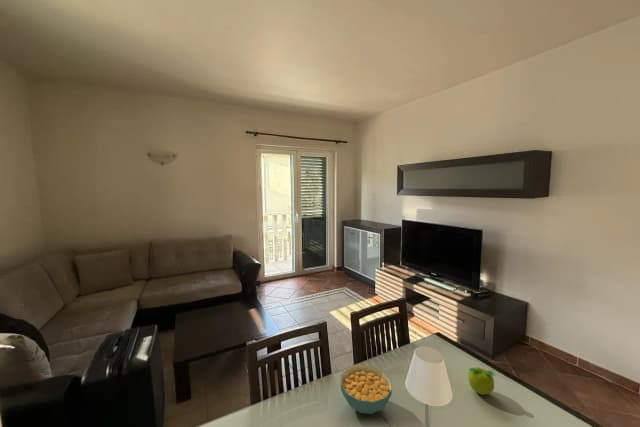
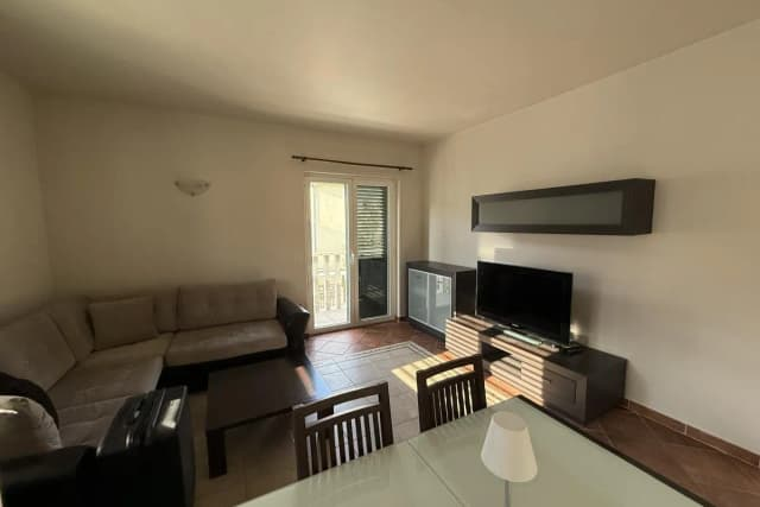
- fruit (481, 380)
- cereal bowl (365, 393)
